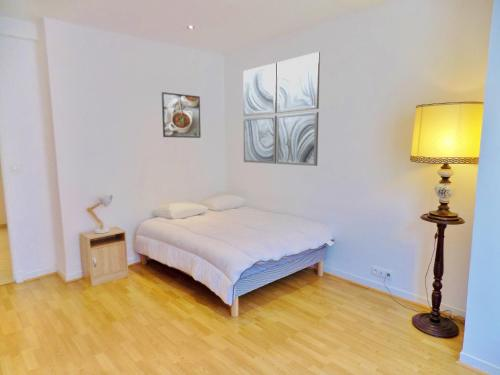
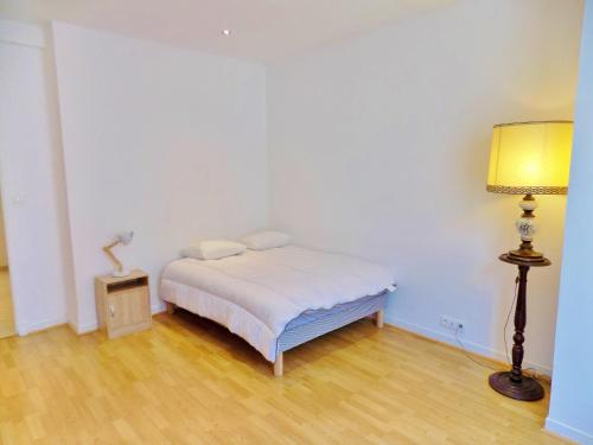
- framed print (182, 116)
- wall art (276, 112)
